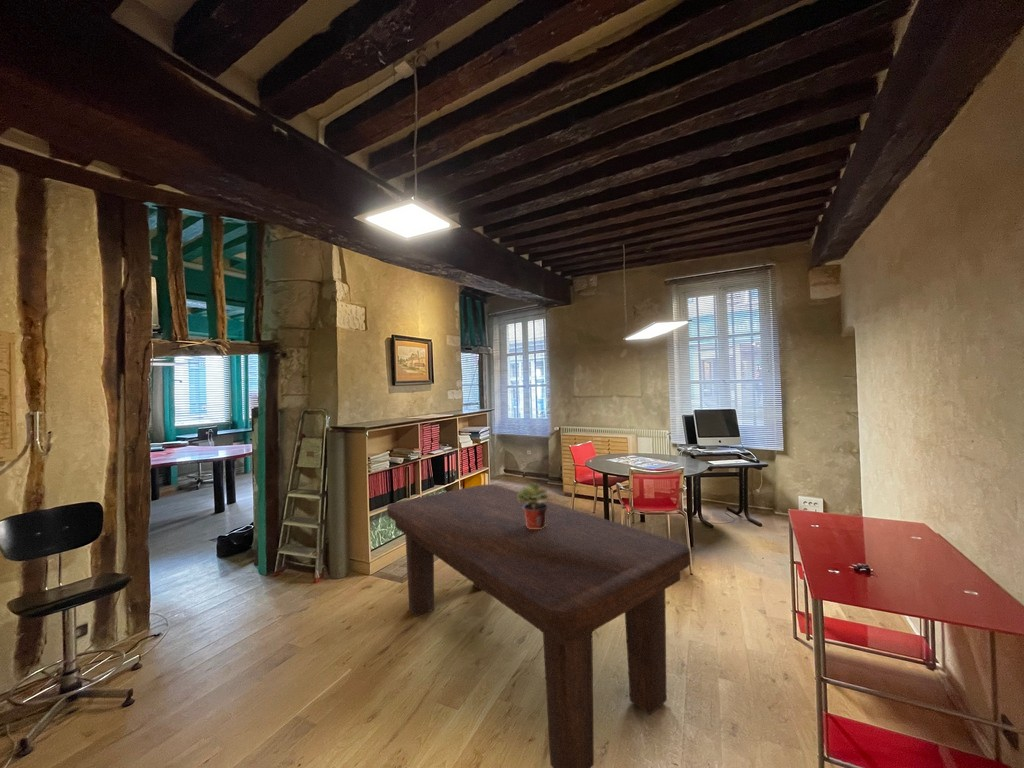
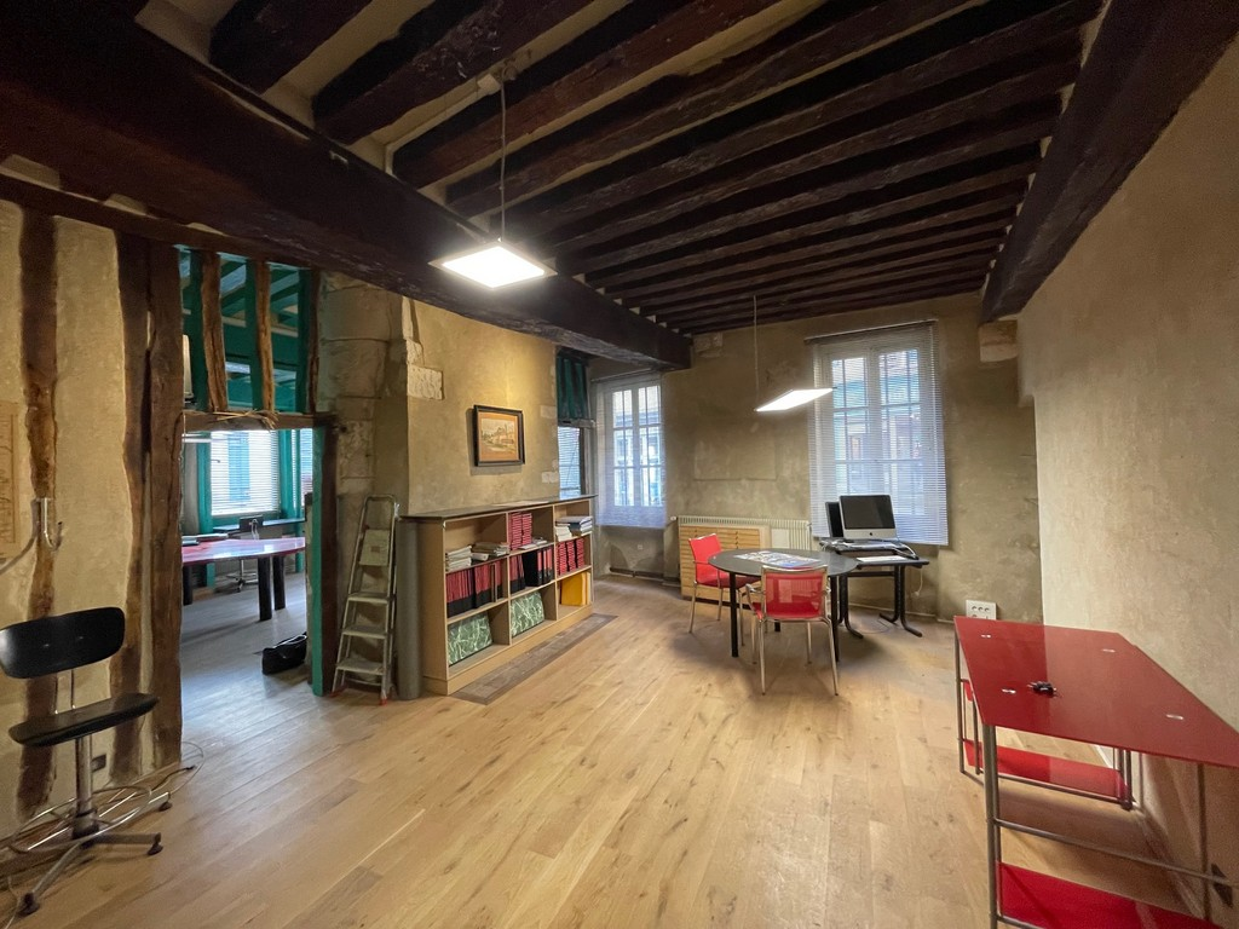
- potted plant (534, 504)
- dining table (512, 584)
